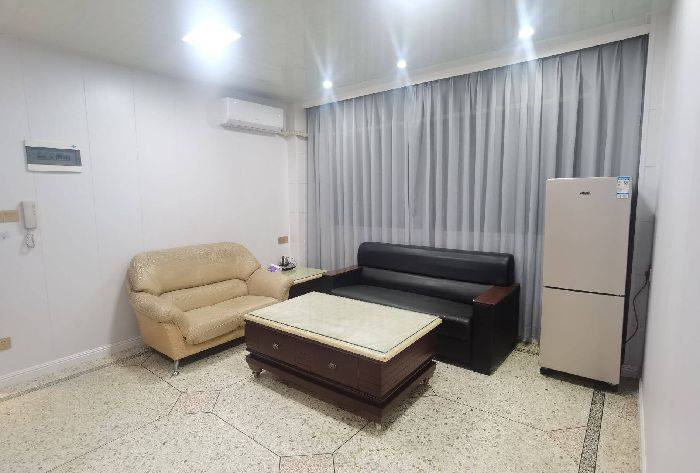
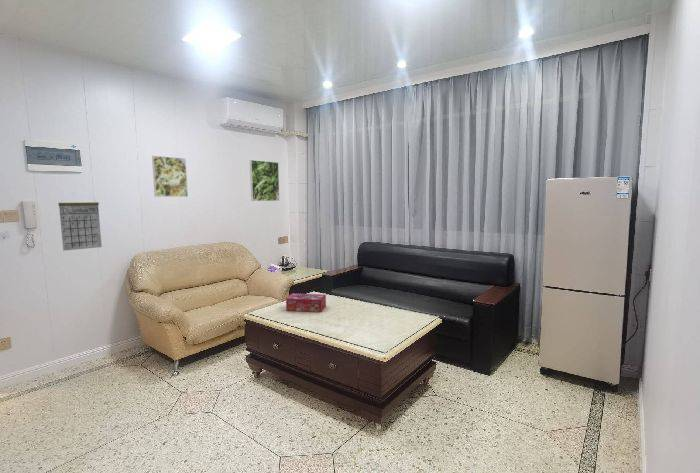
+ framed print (265, 181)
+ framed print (170, 177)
+ calendar (80, 220)
+ tissue box (306, 302)
